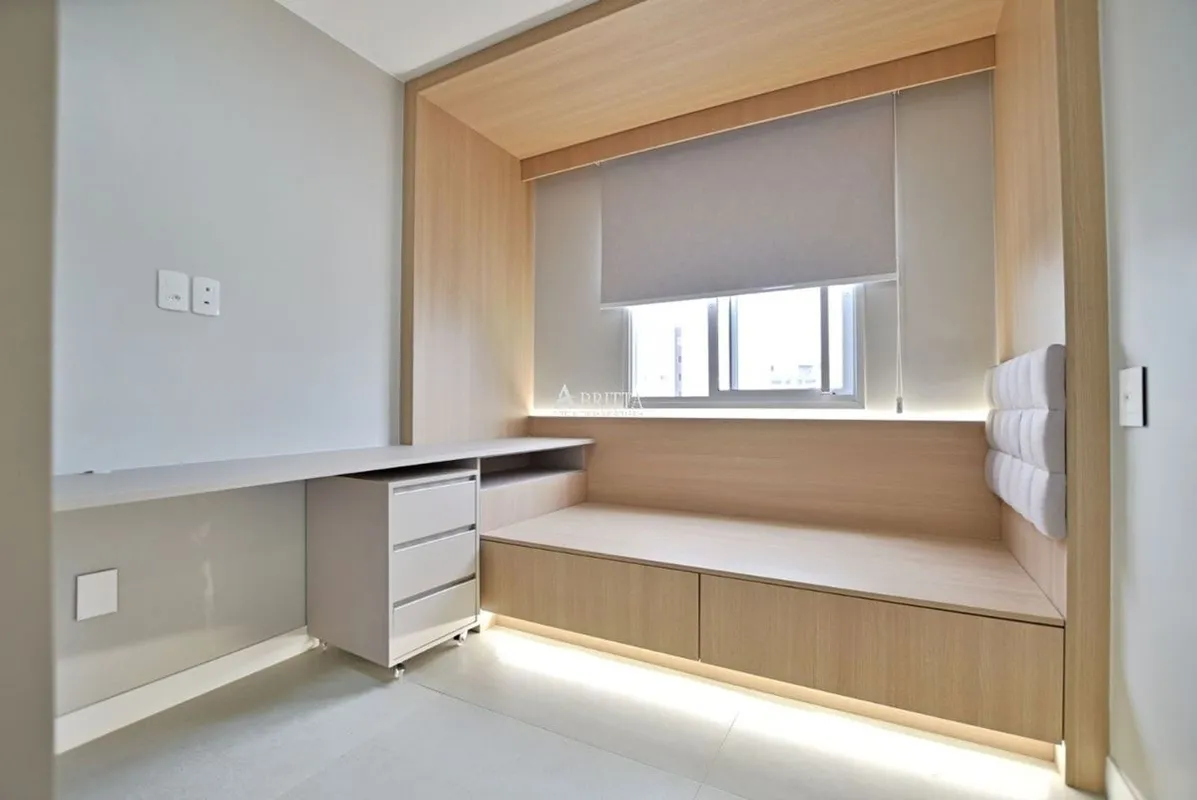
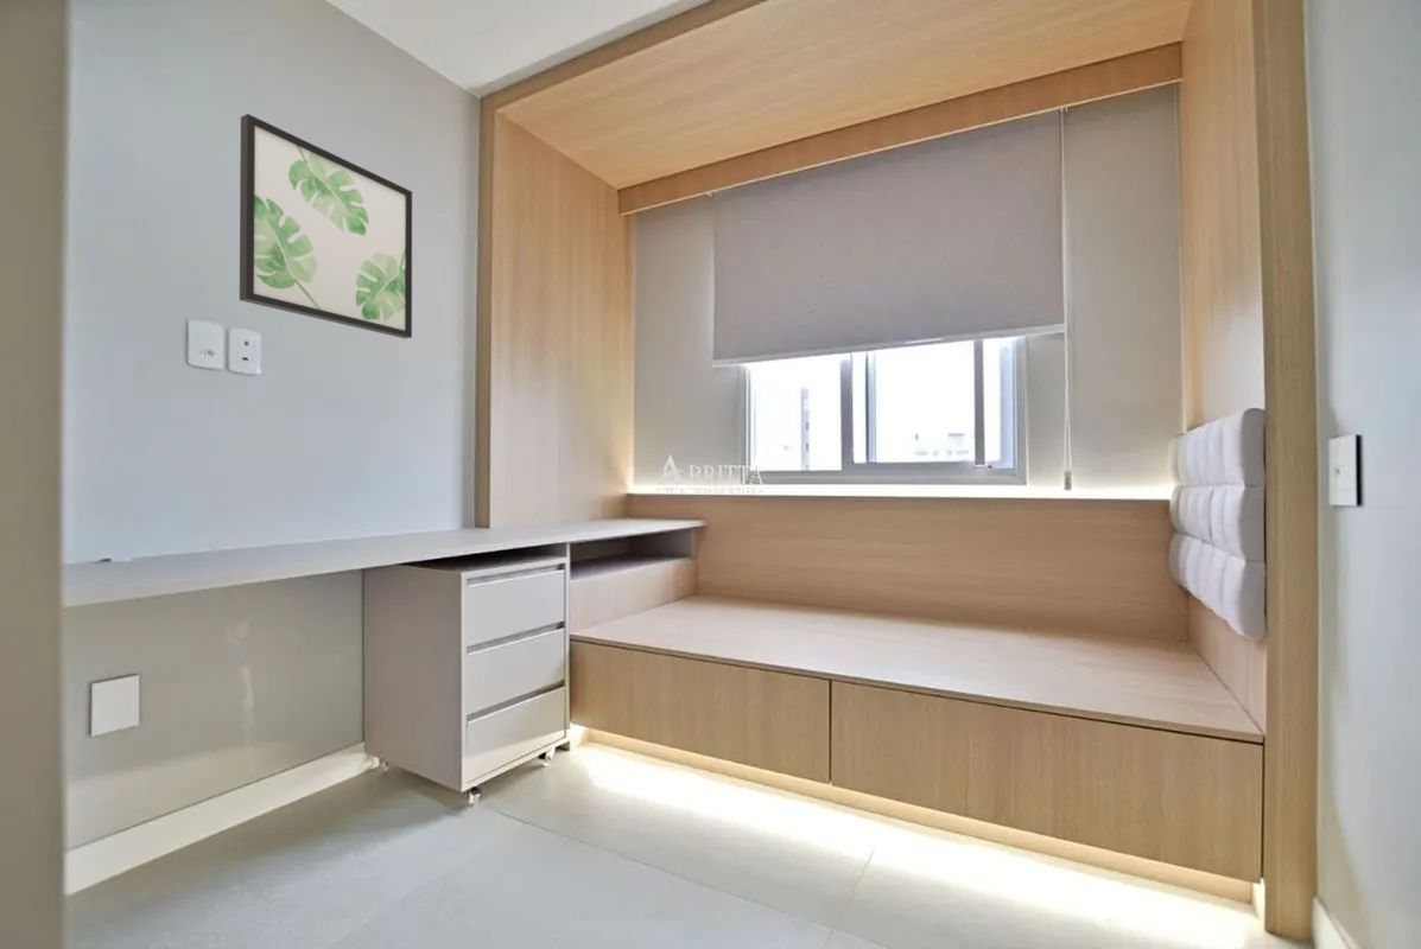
+ wall art (335, 240)
